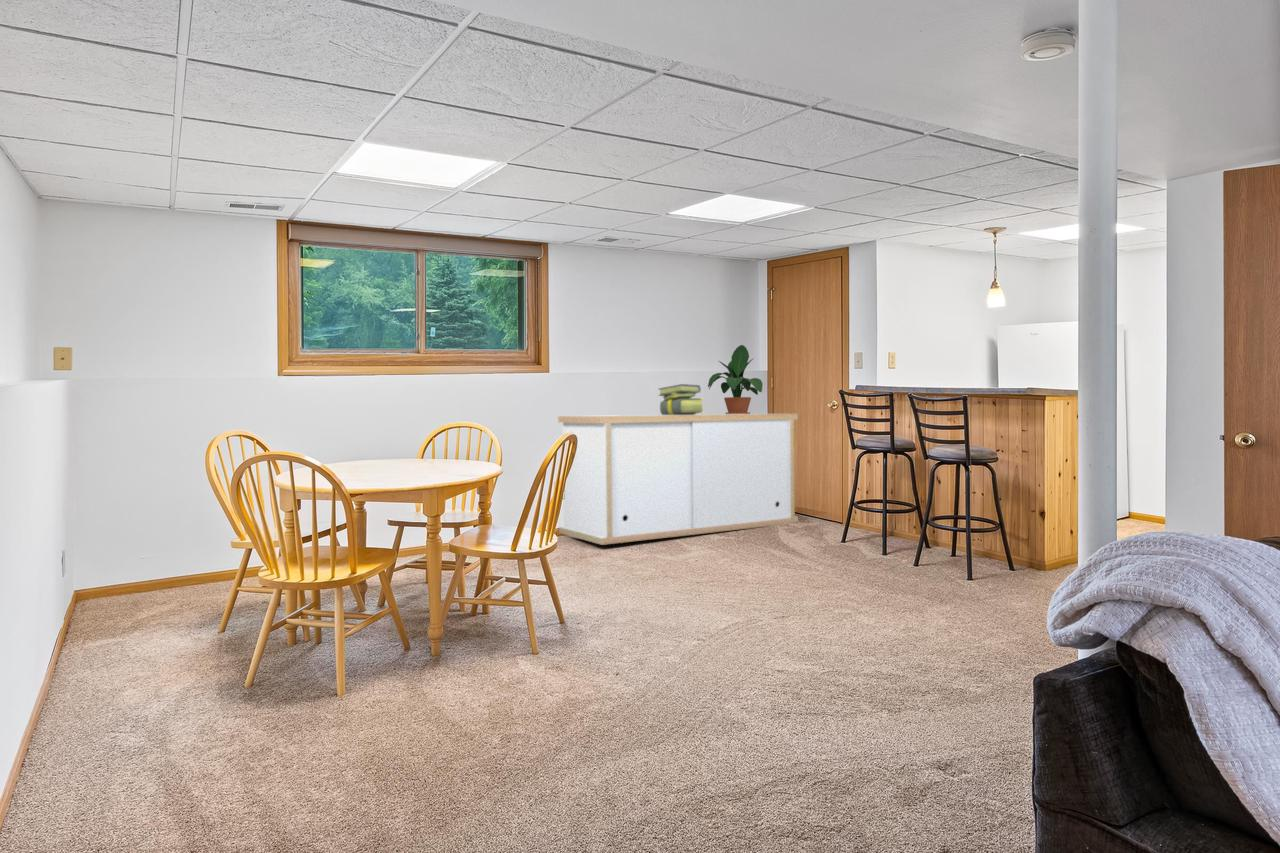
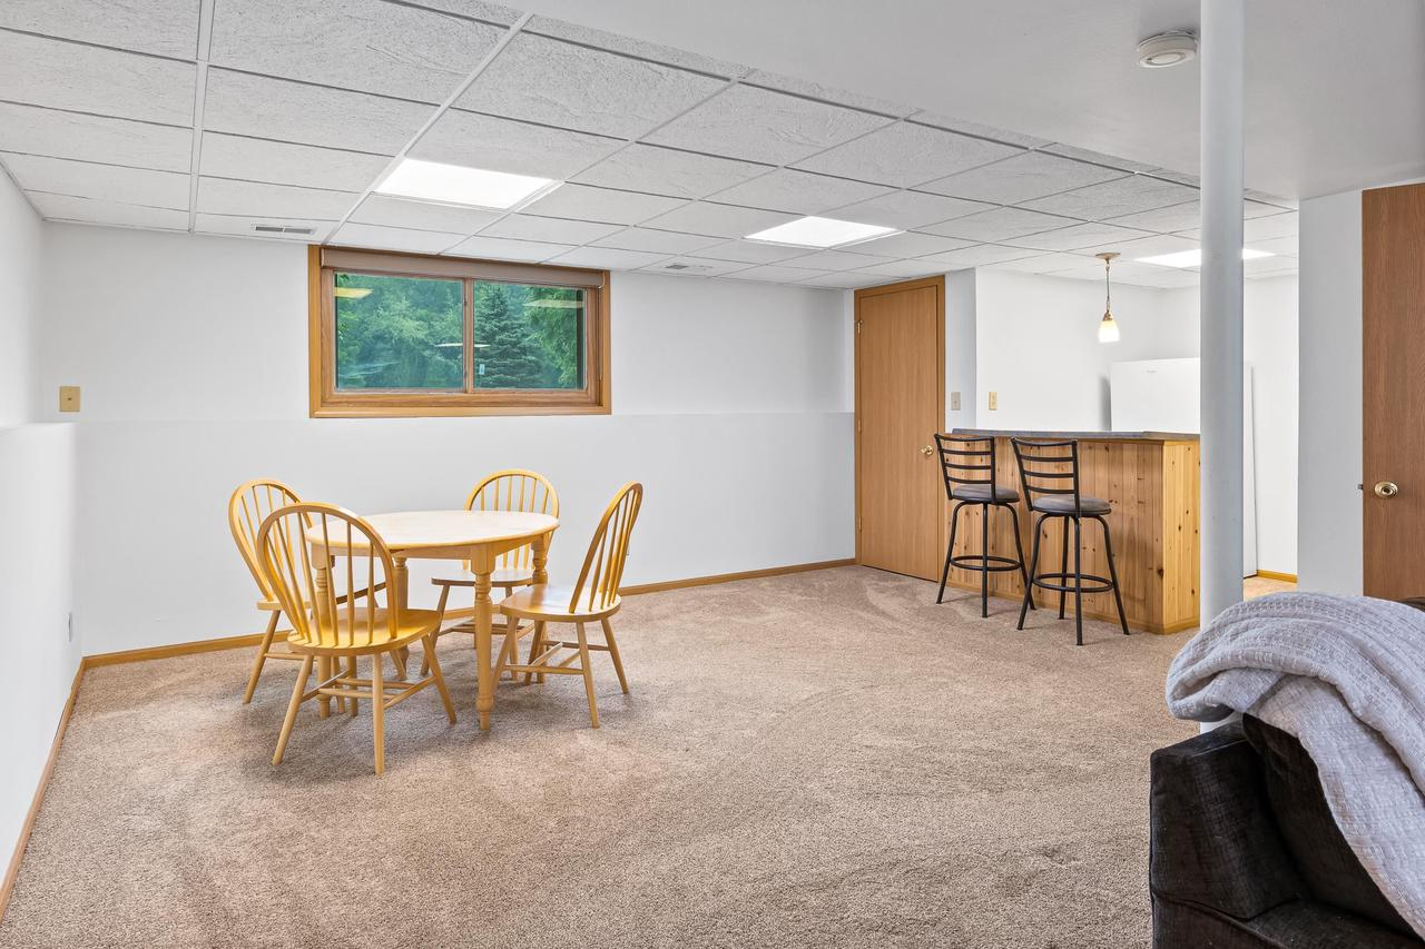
- stack of books (679, 399)
- storage cabinet (682, 471)
- potted plant (735, 380)
